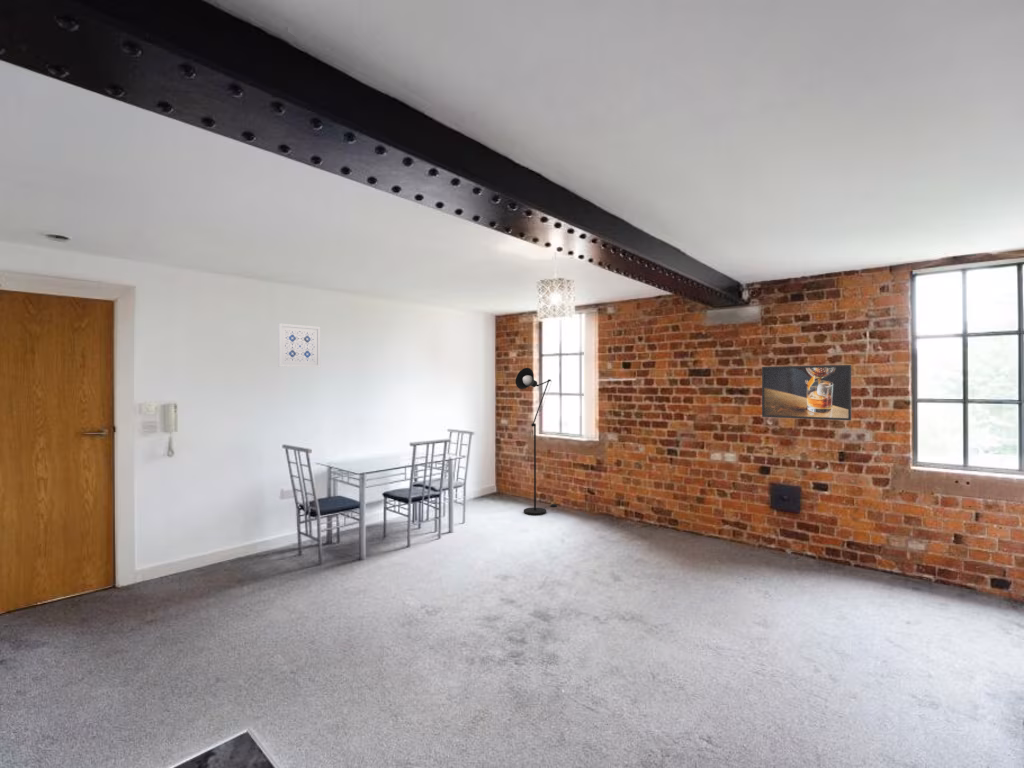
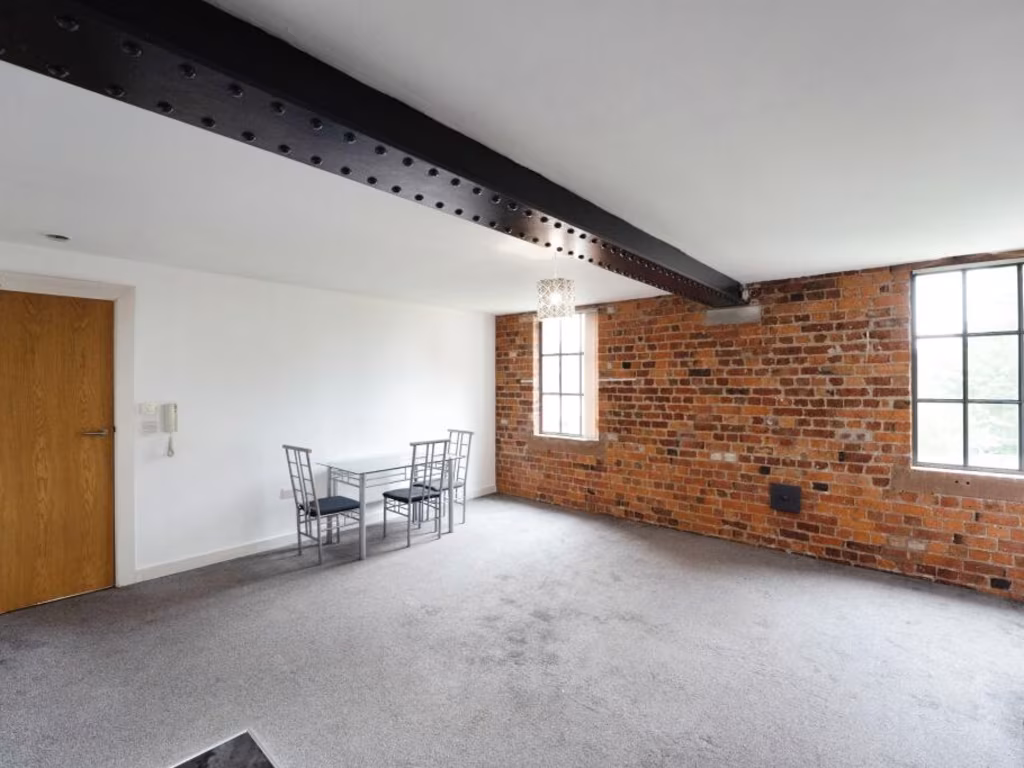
- floor lamp (535, 439)
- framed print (804, 392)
- wall art (299, 346)
